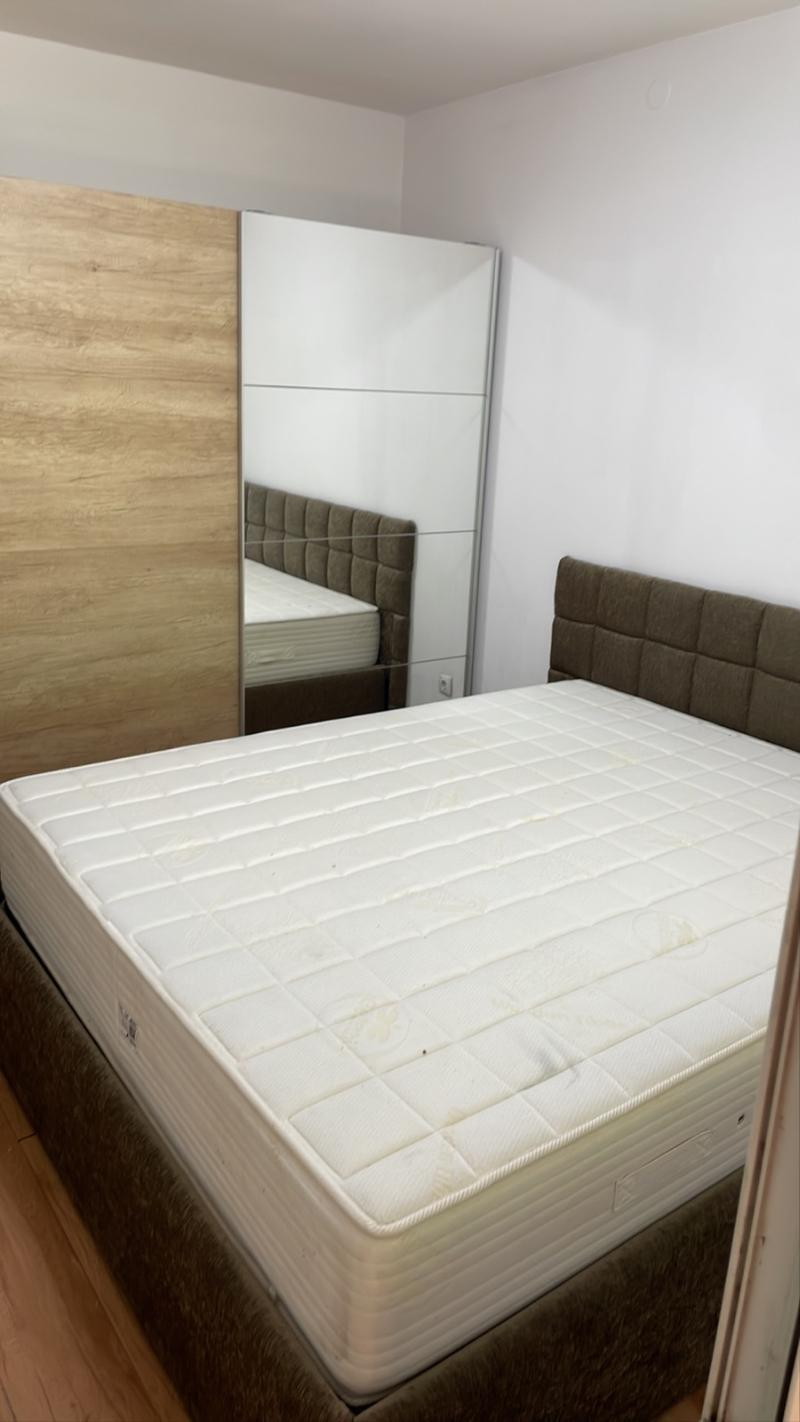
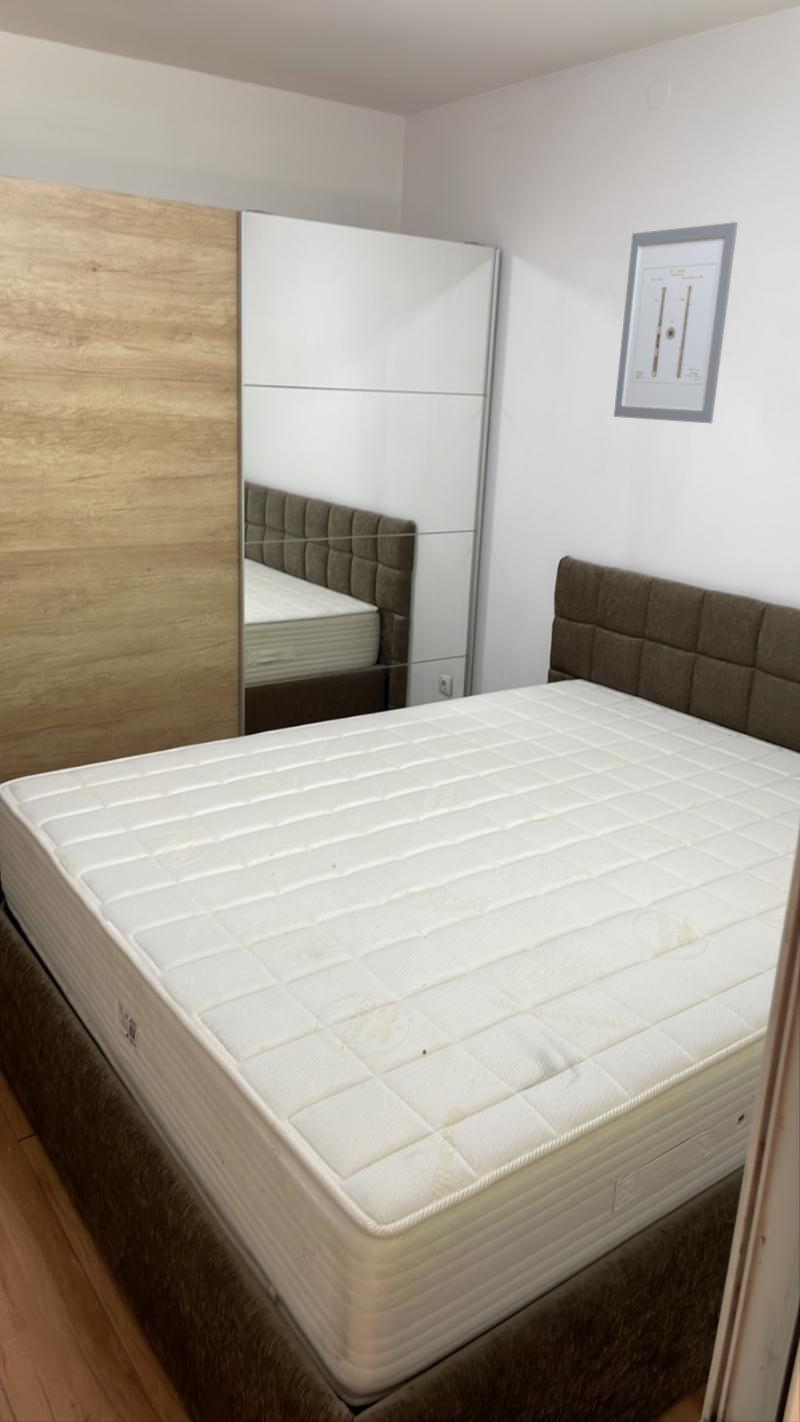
+ wall art (671, 326)
